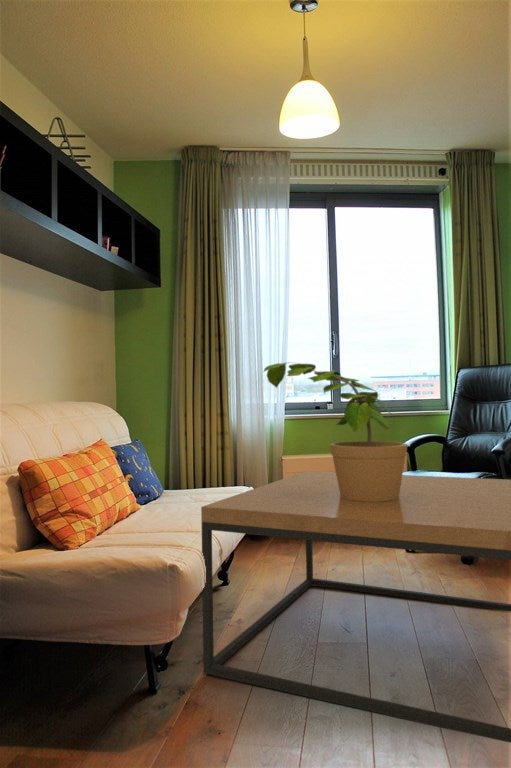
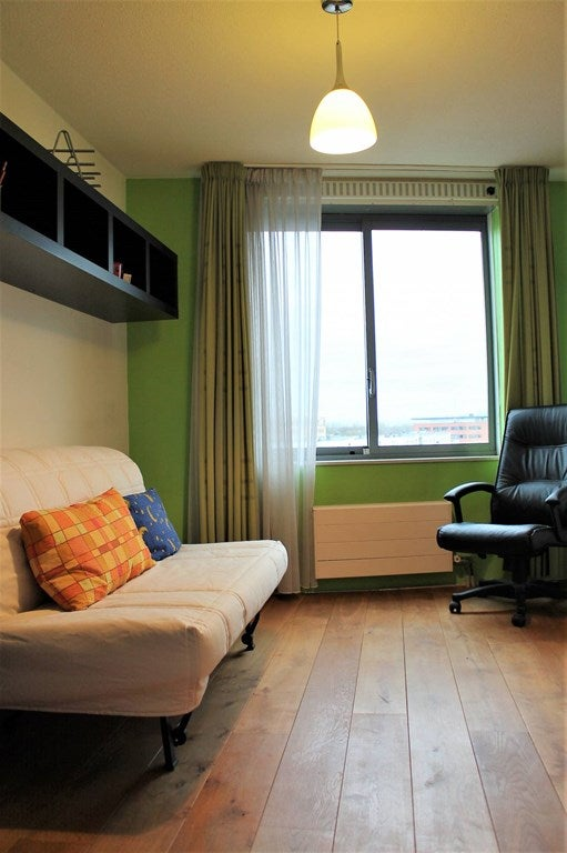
- potted plant (336, 424)
- coffee table (385, 547)
